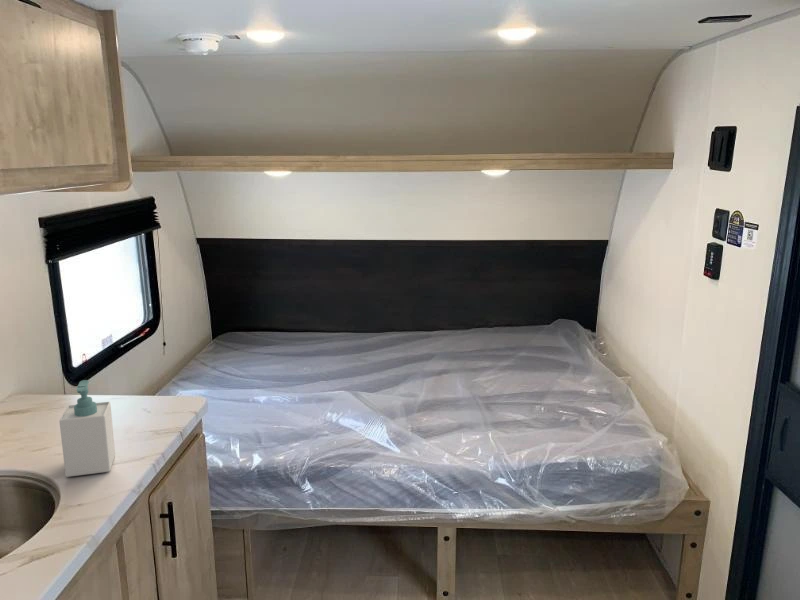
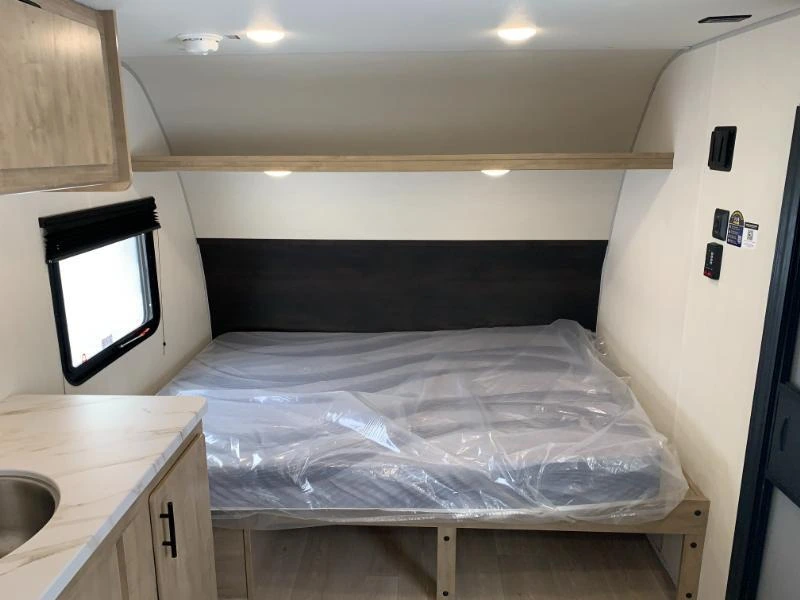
- soap bottle (87, 425)
